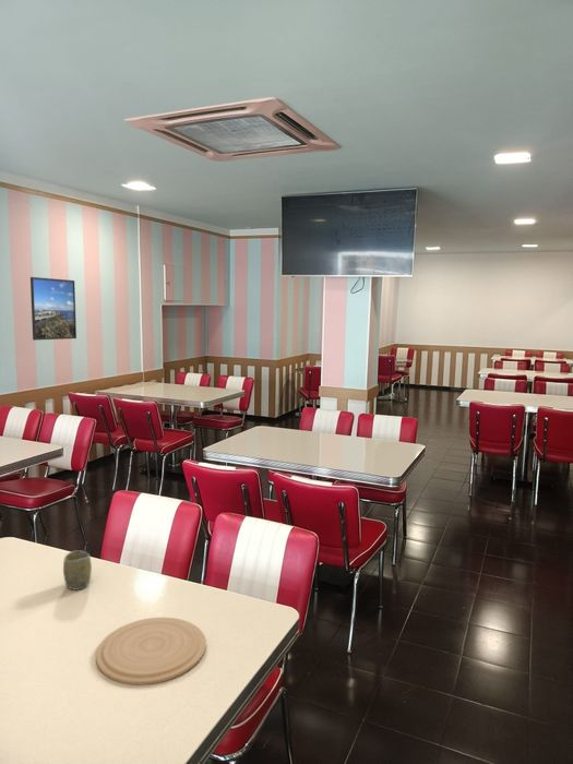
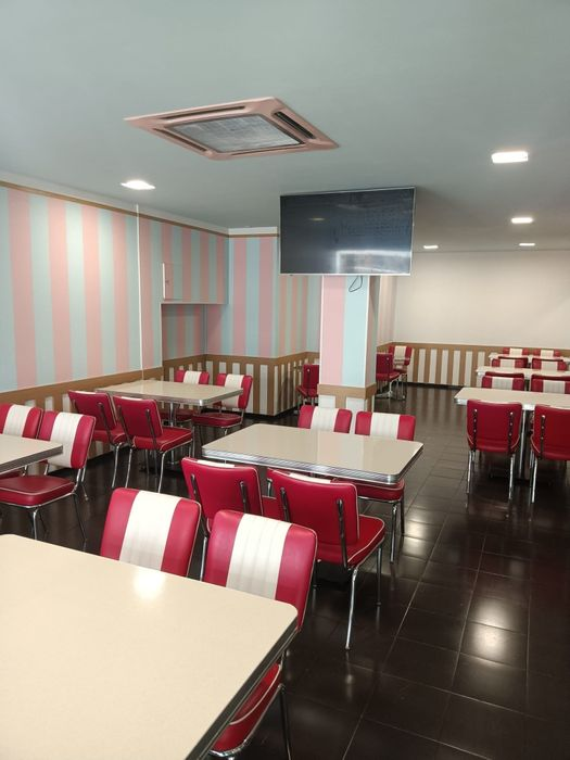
- cup (77, 570)
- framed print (53, 309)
- plate (152, 646)
